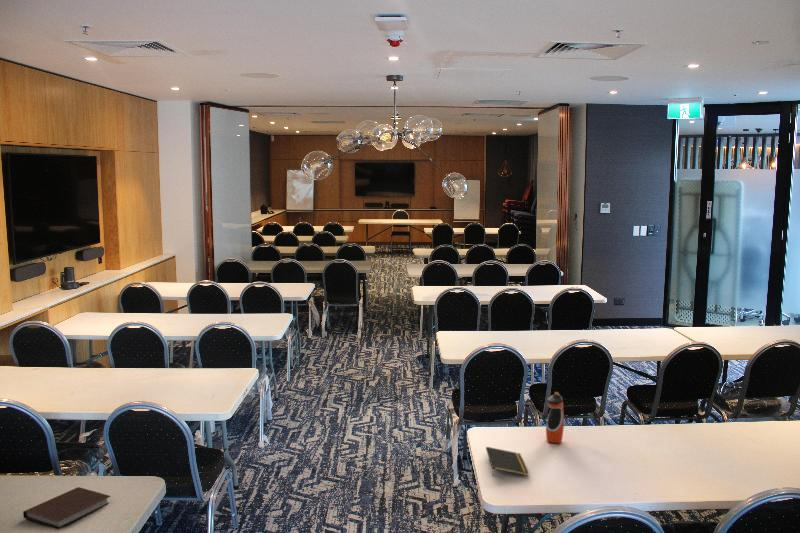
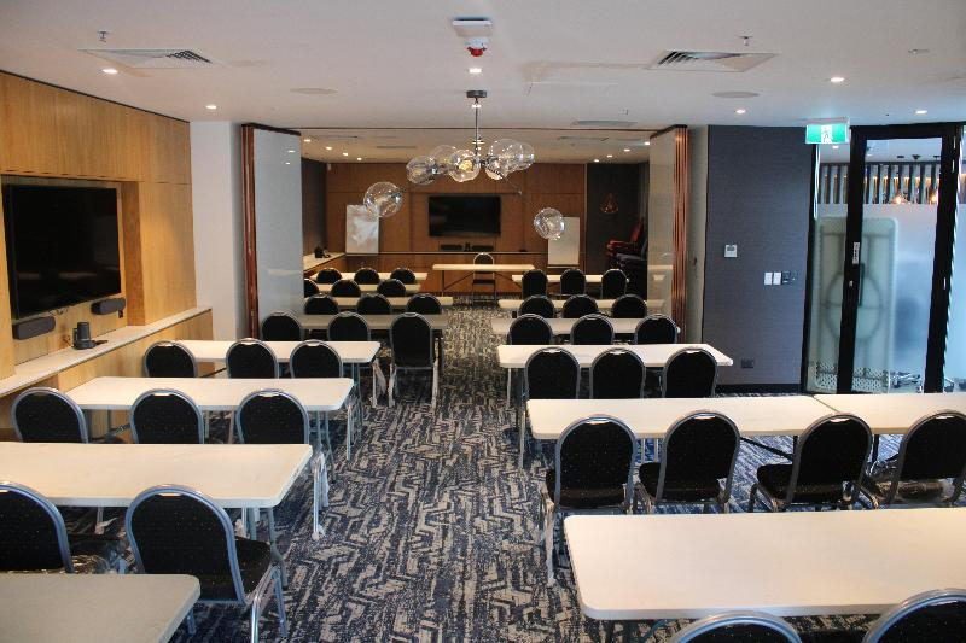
- notepad (506, 460)
- notebook (68, 506)
- water bottle (555, 416)
